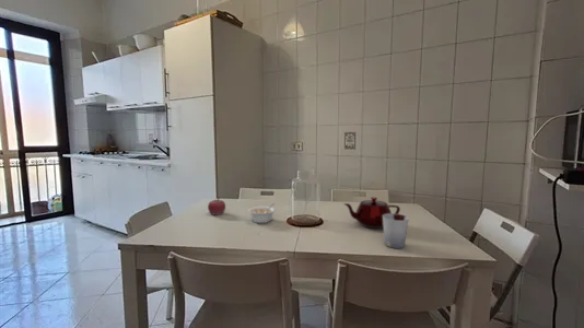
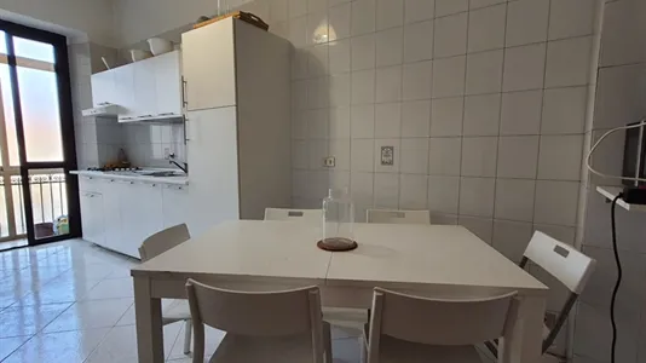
- cup (393, 229)
- teapot (371, 211)
- fruit (217, 204)
- legume (261, 213)
